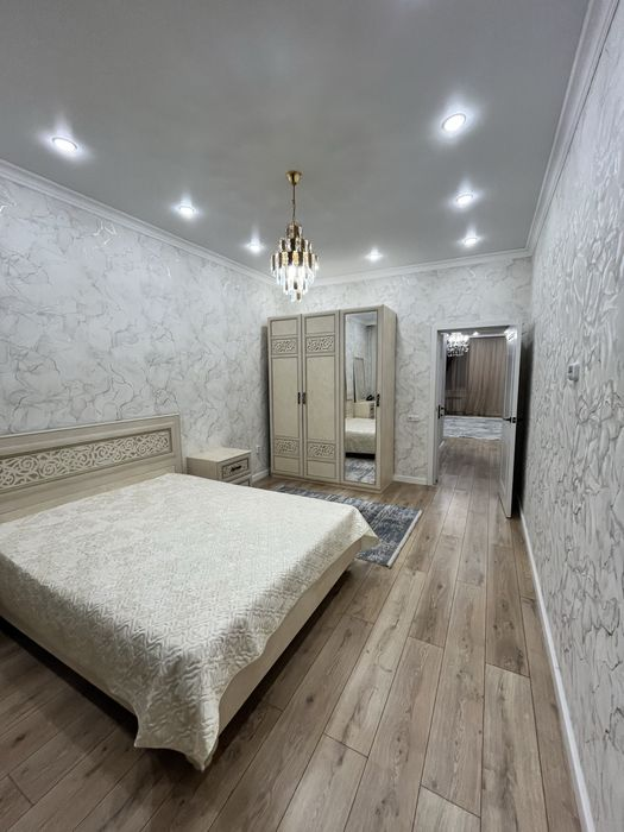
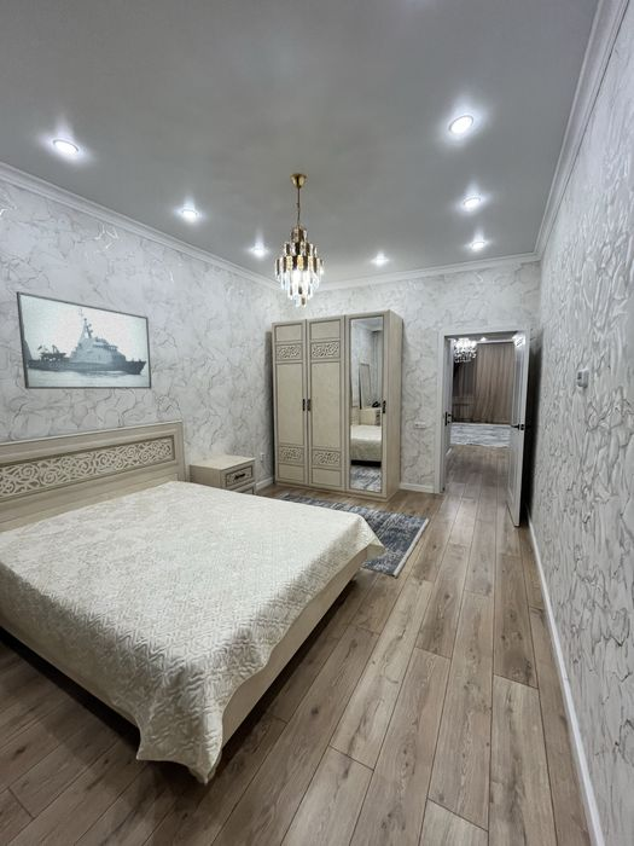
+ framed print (94, 348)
